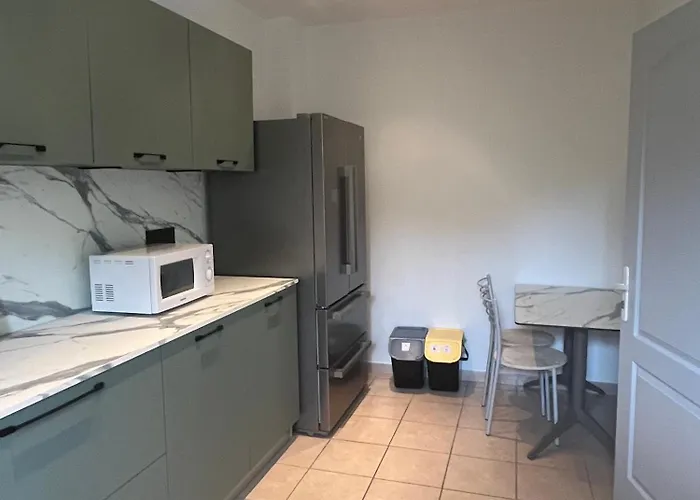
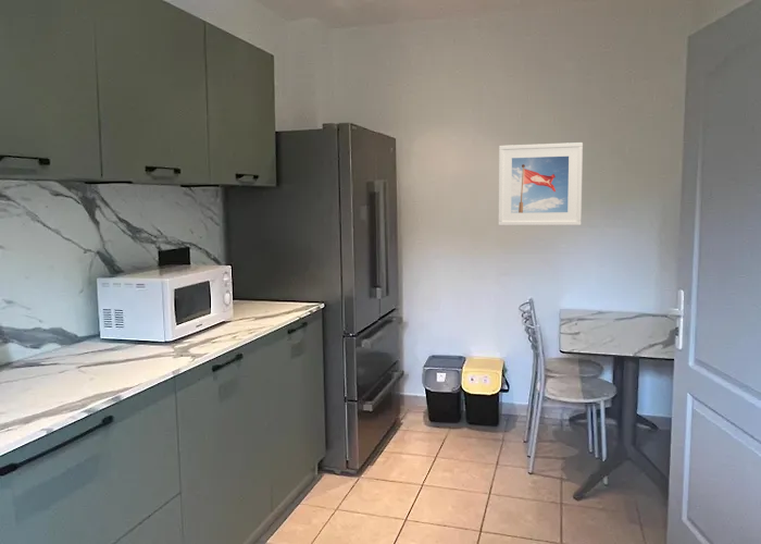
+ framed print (539, 185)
